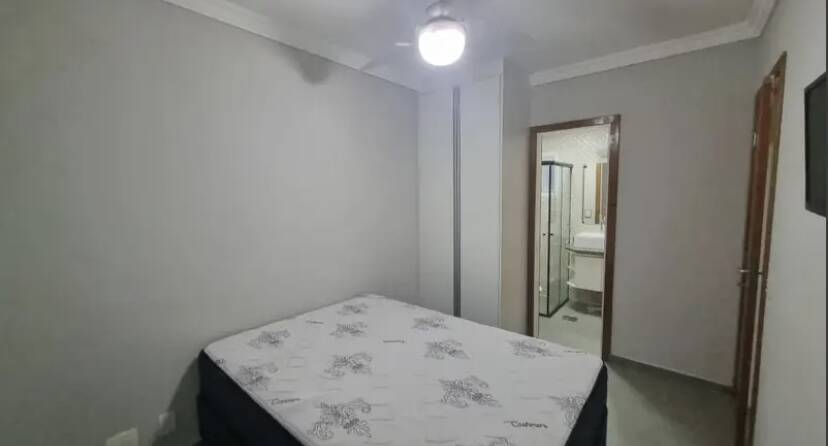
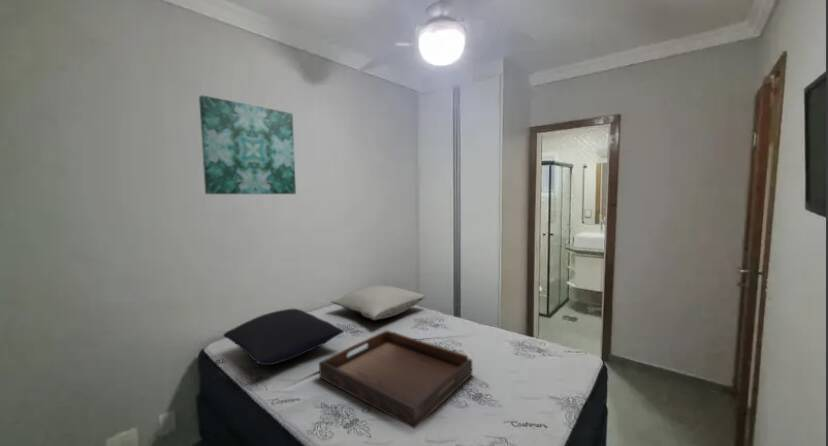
+ pillow (378, 300)
+ pillow (284, 334)
+ serving tray (397, 367)
+ wall art (252, 150)
